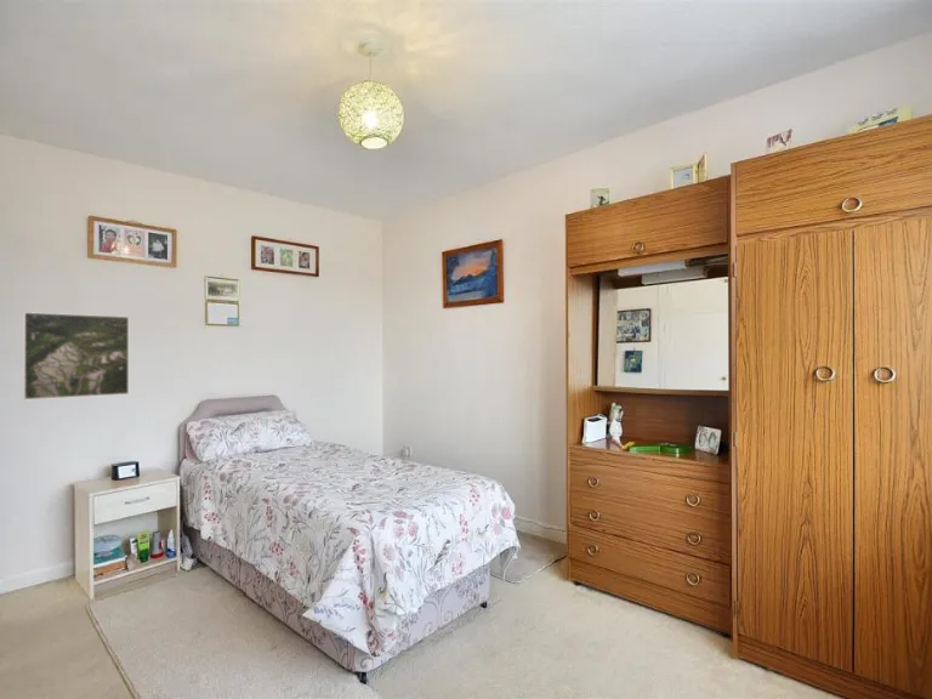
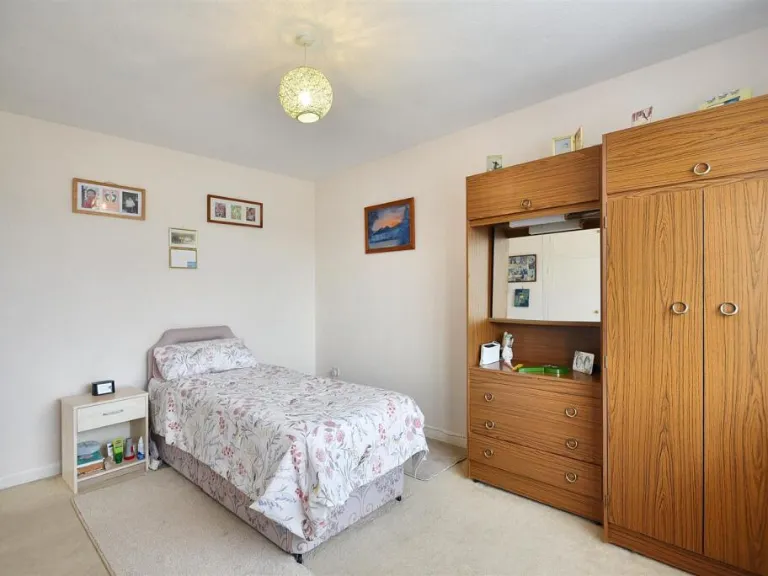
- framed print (79, 356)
